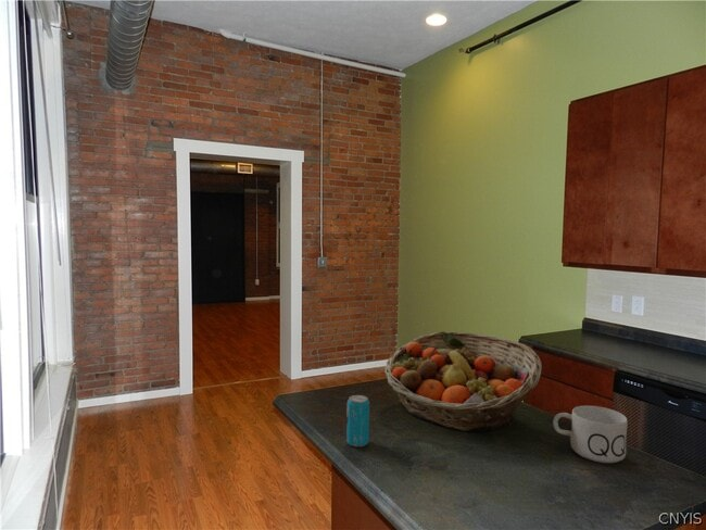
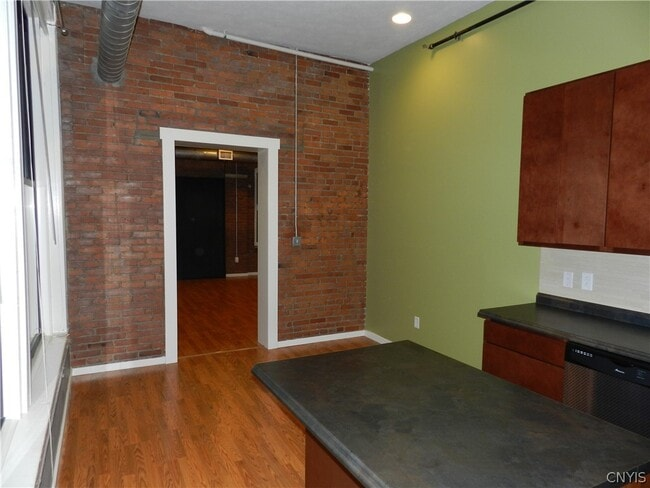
- mug (588, 431)
- fruit basket (458, 376)
- beverage can (357, 420)
